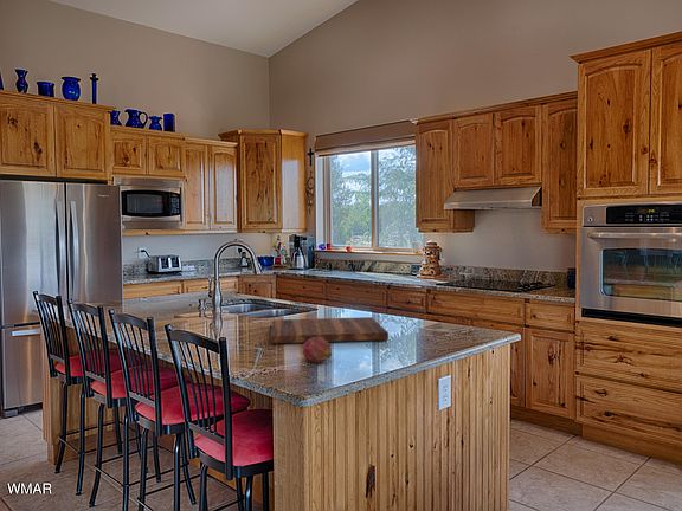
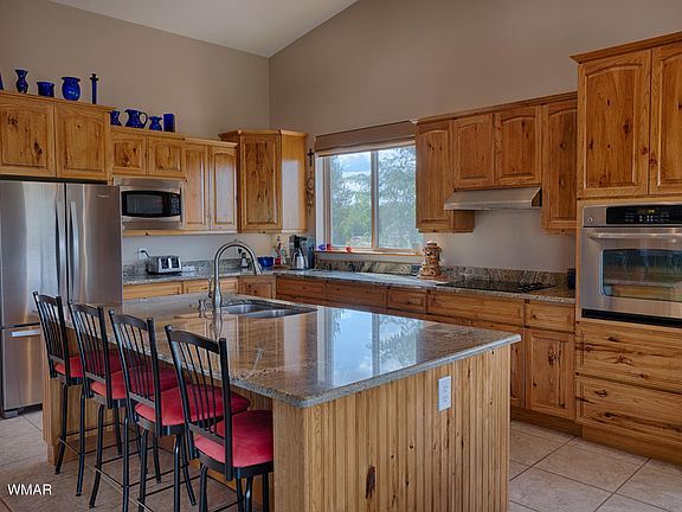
- cutting board (326, 329)
- fruit (316, 349)
